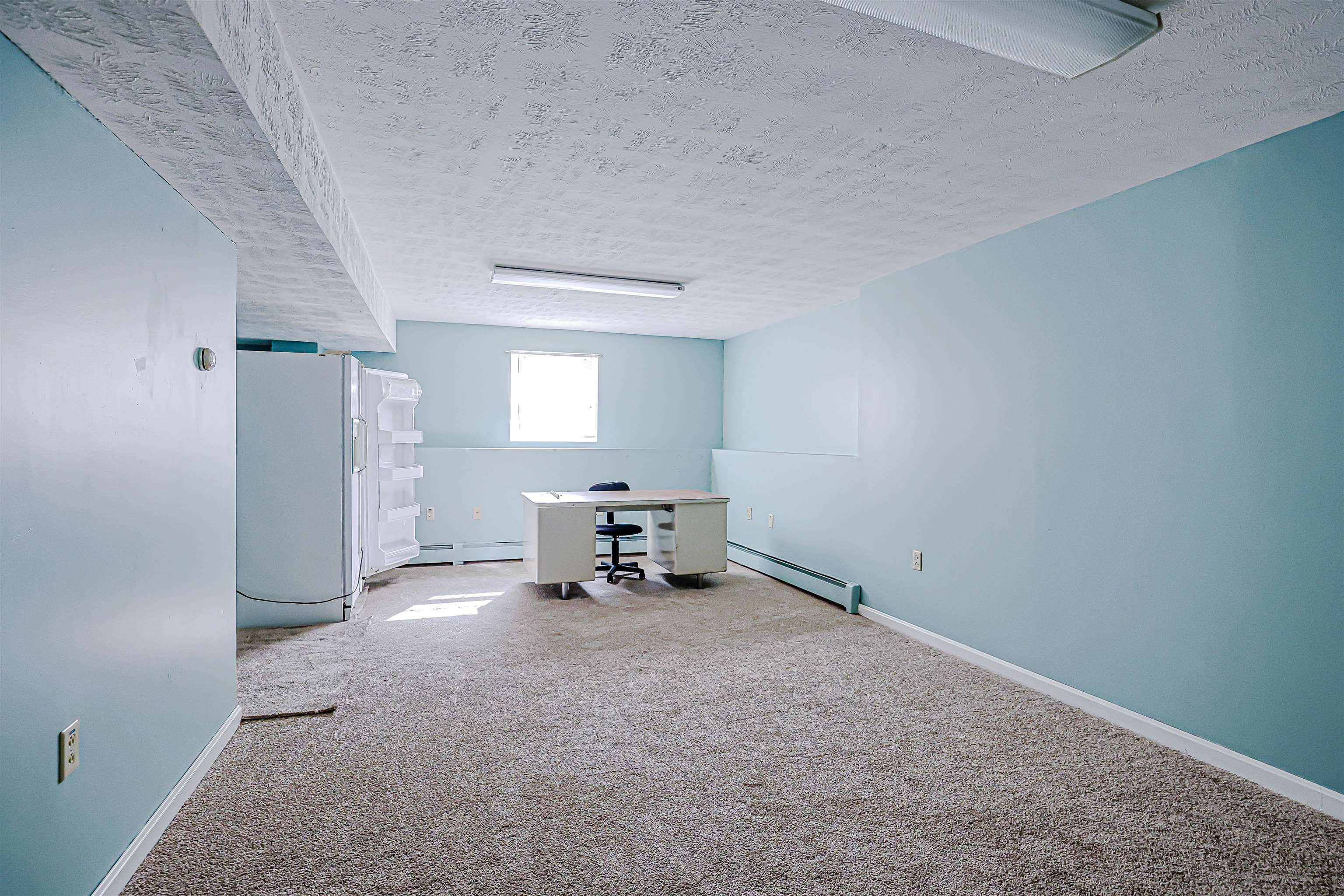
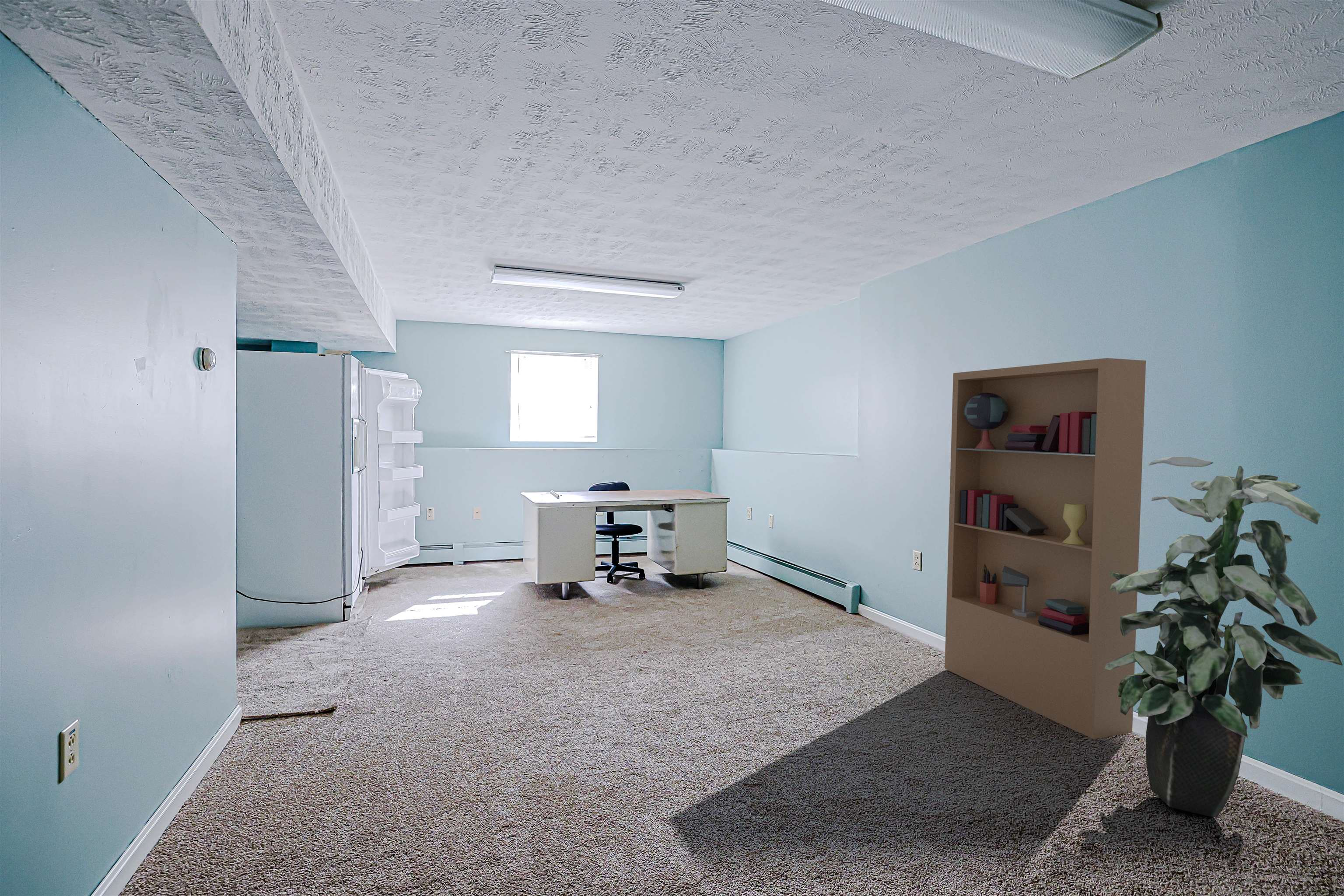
+ indoor plant (1201, 630)
+ bookcase (1030, 533)
